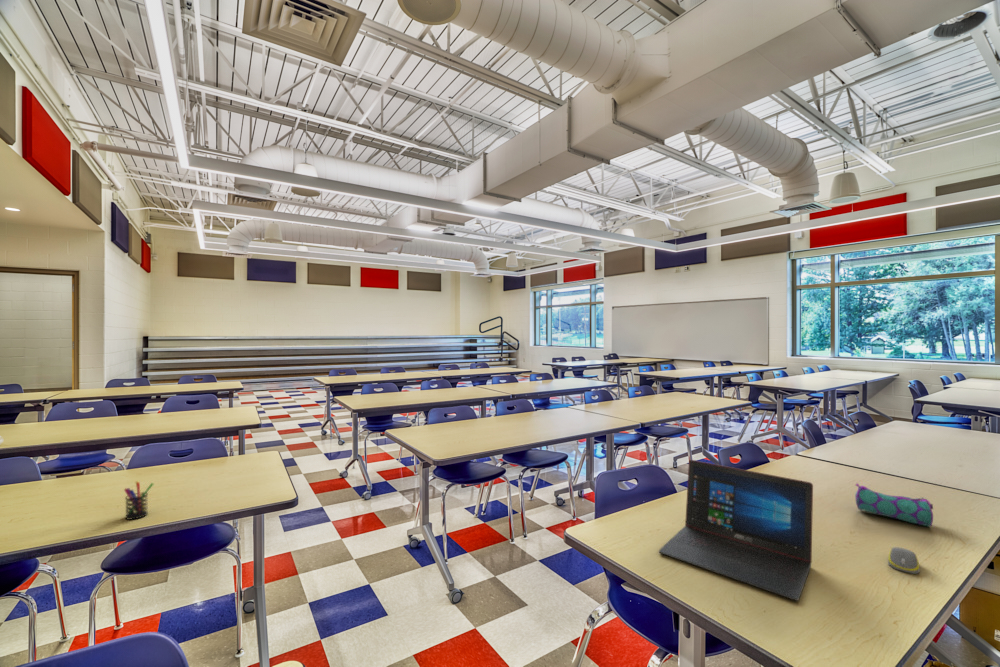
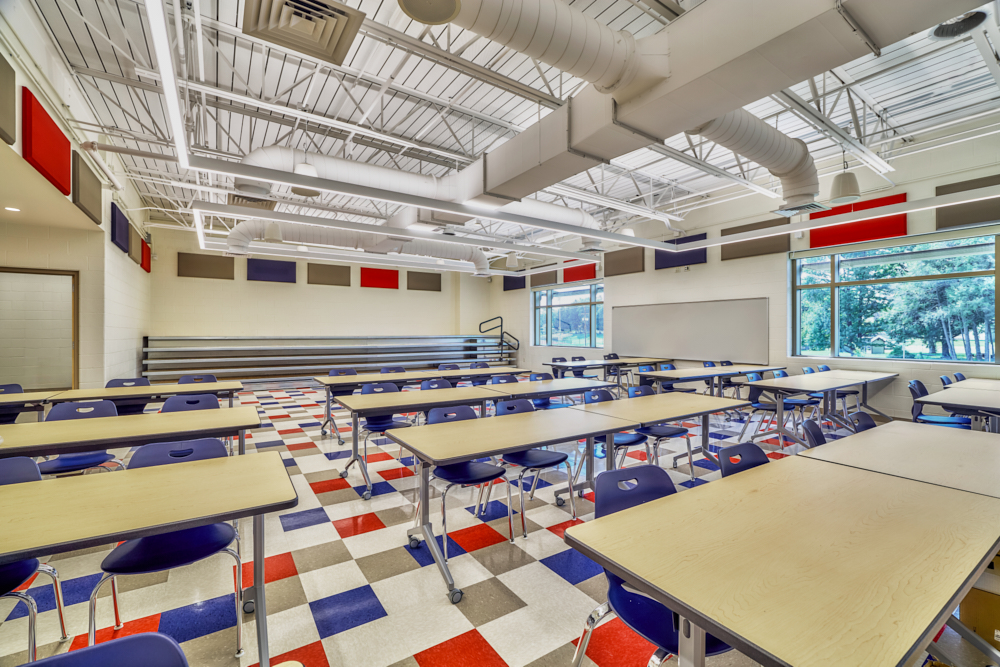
- pen holder (139, 497)
- laptop (734, 519)
- pencil case (892, 504)
- computer mouse (903, 558)
